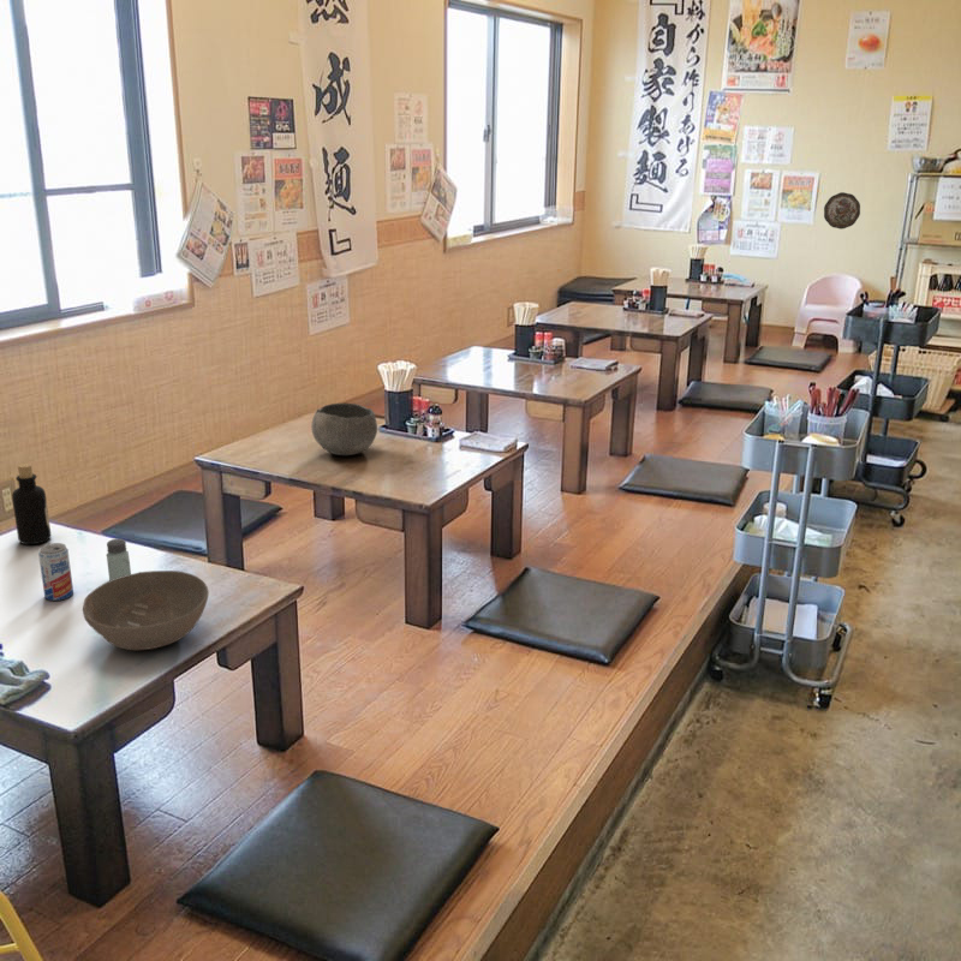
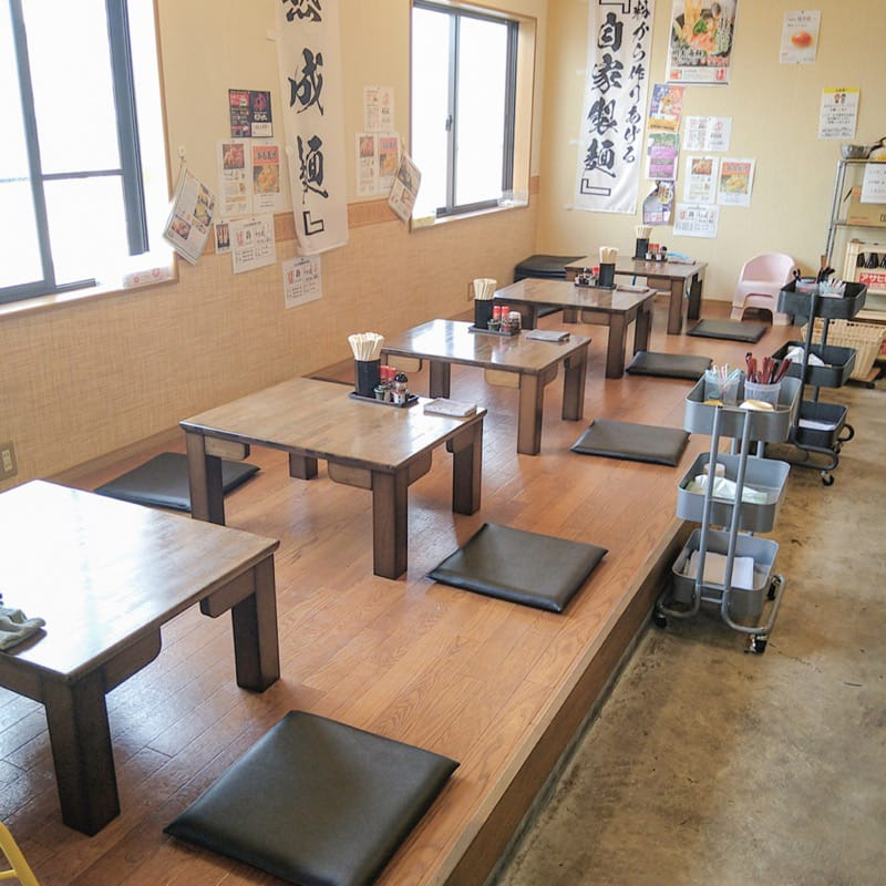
- saltshaker (118, 561)
- bowl (344, 430)
- bottle (29, 502)
- beverage can (55, 571)
- decorative plate (842, 210)
- bowl (148, 616)
